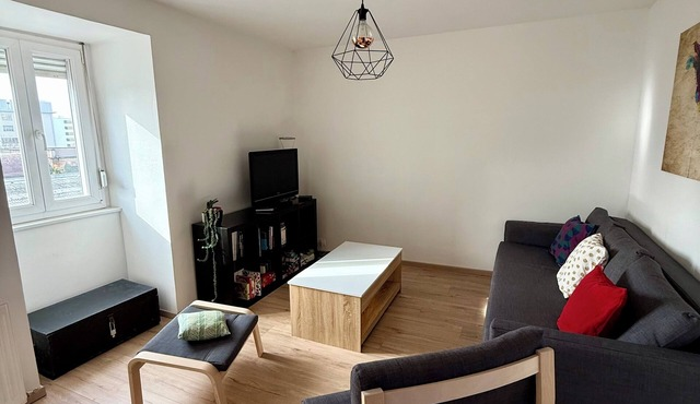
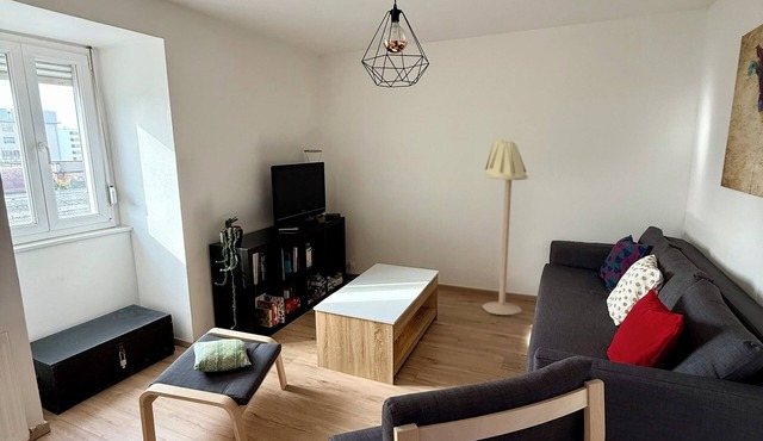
+ floor lamp (504, 224)
